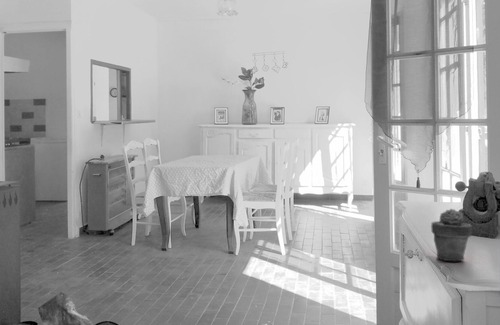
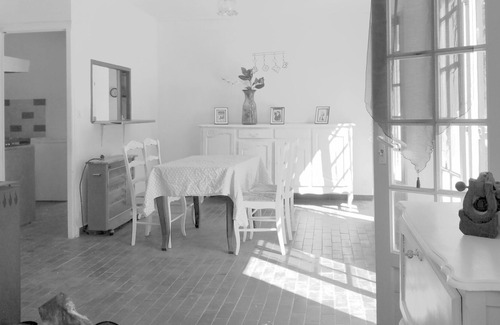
- potted succulent (451, 233)
